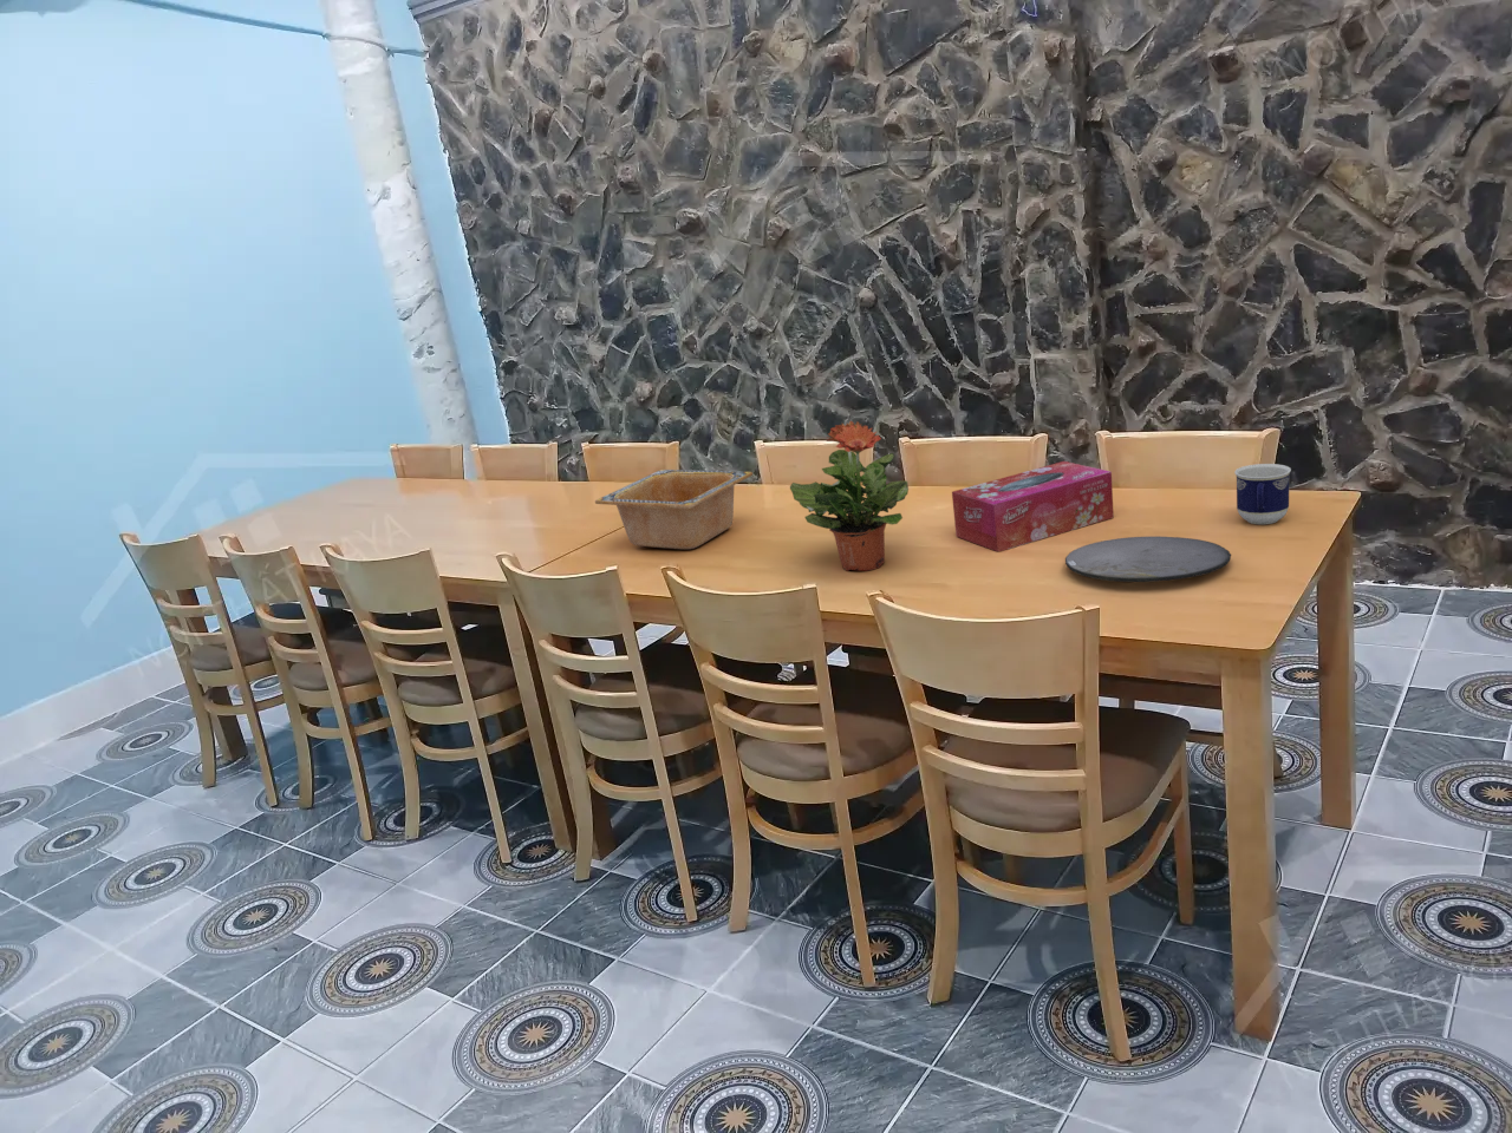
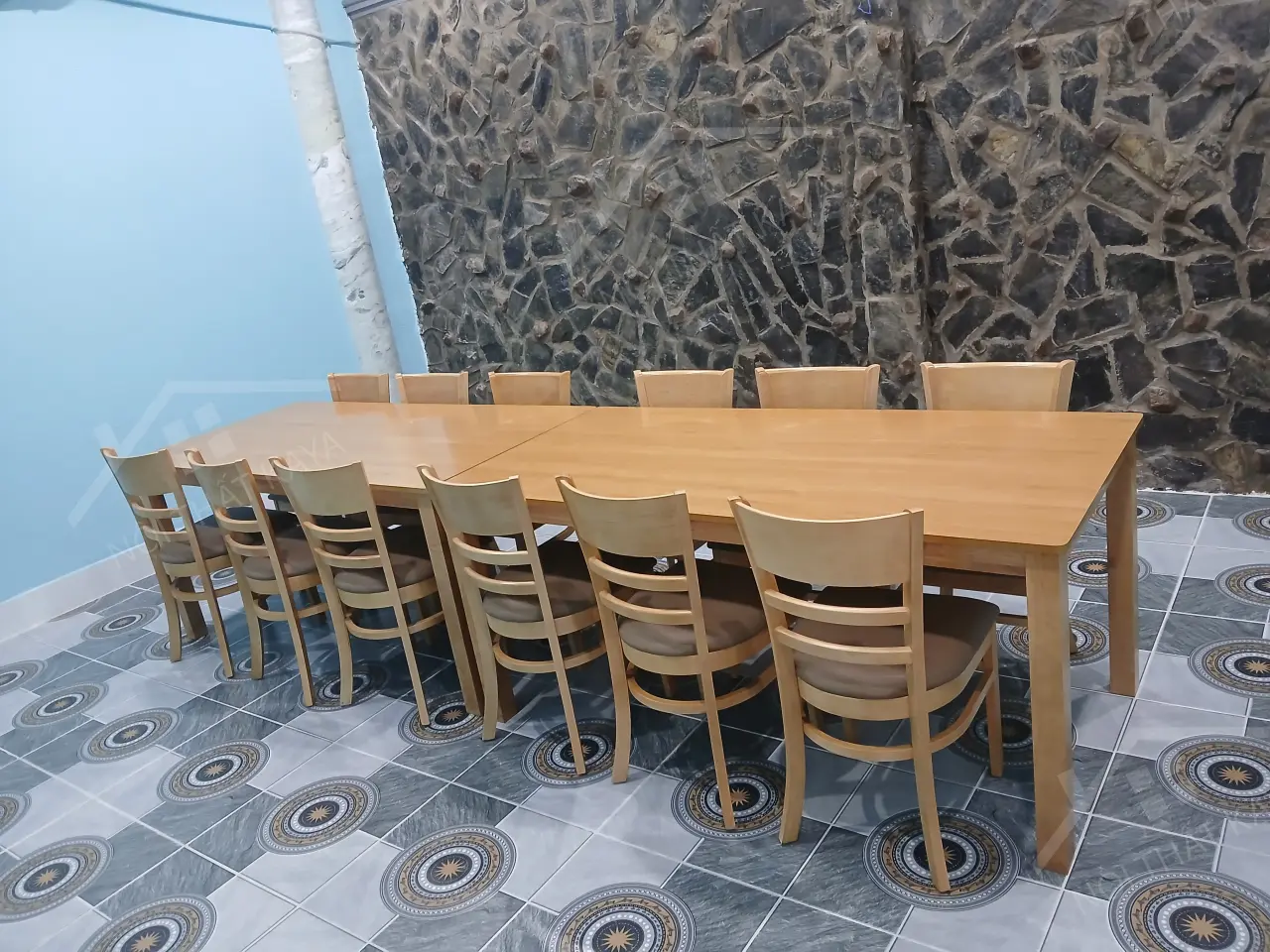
- serving bowl (680, 511)
- cup (1262, 496)
- potted plant (856, 495)
- tissue box (1032, 503)
- plate (1145, 557)
